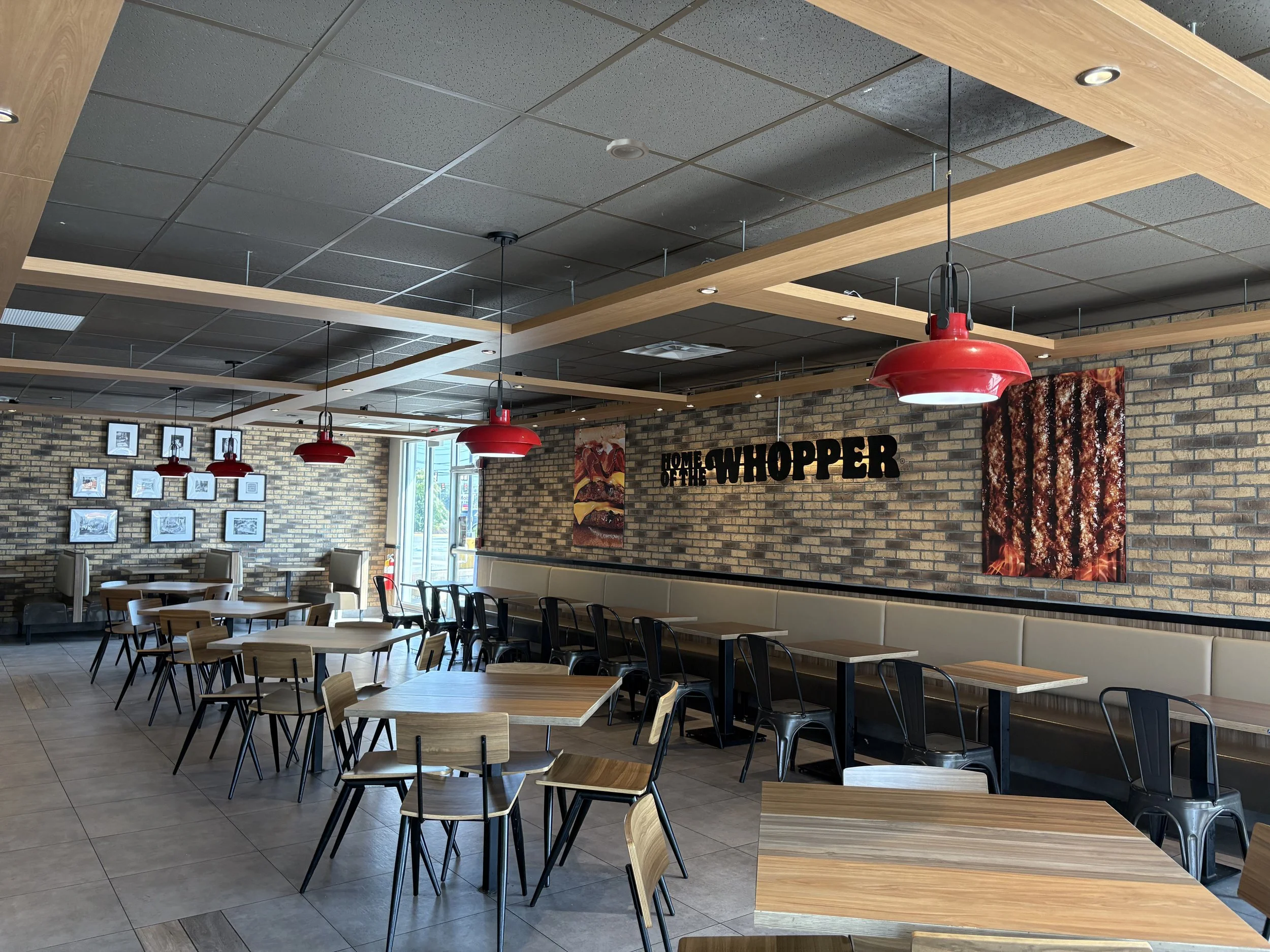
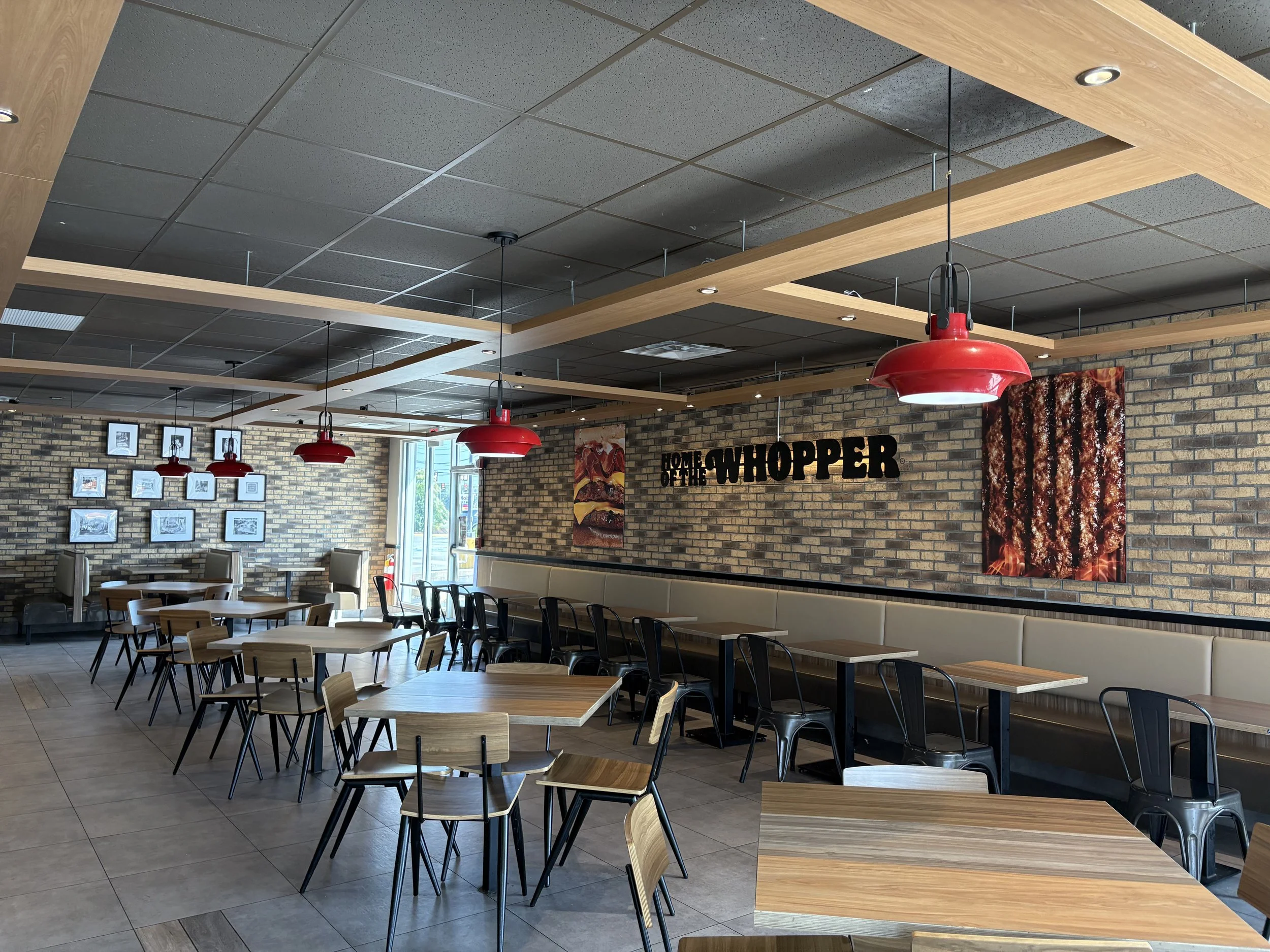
- smoke detector (627, 146)
